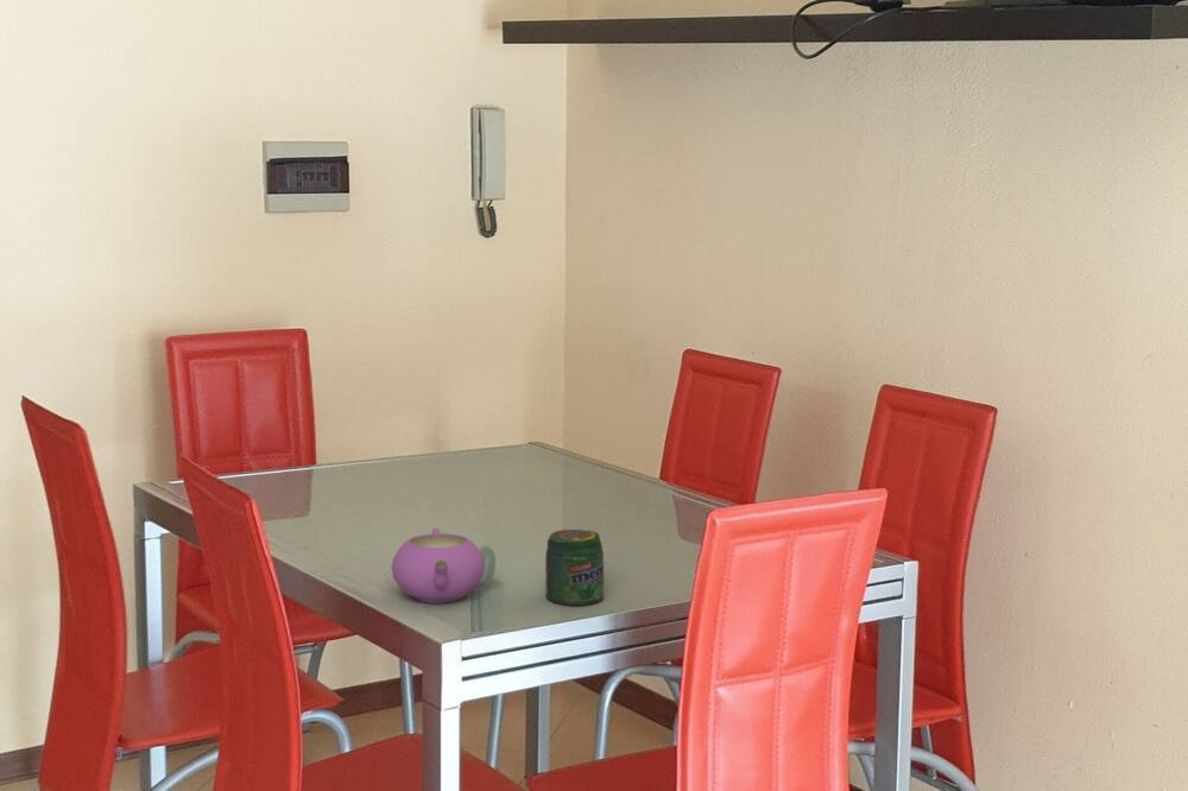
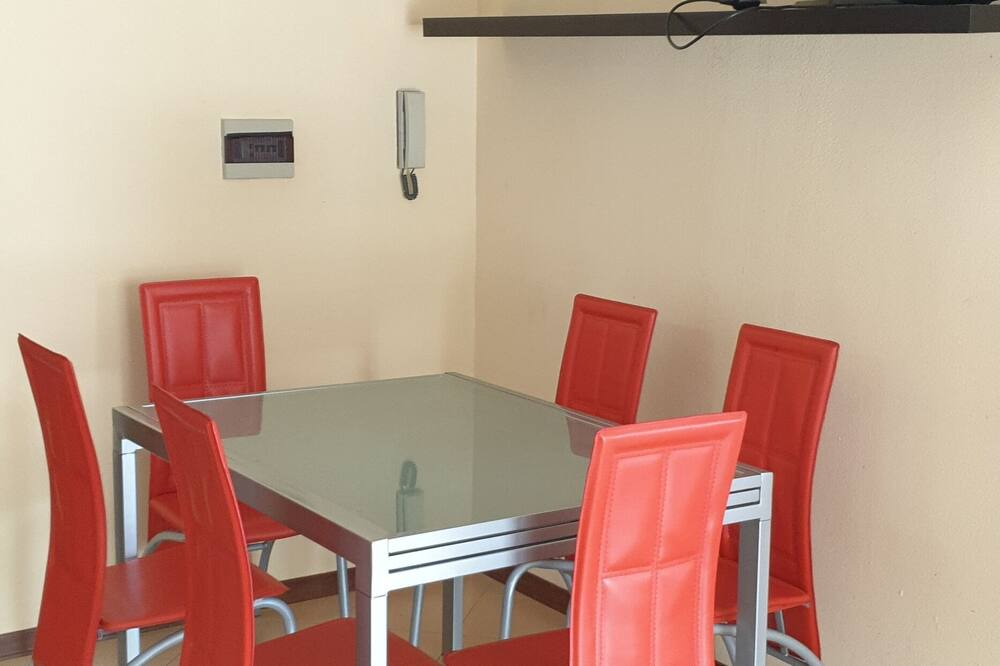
- teapot (438, 569)
- jar (574, 565)
